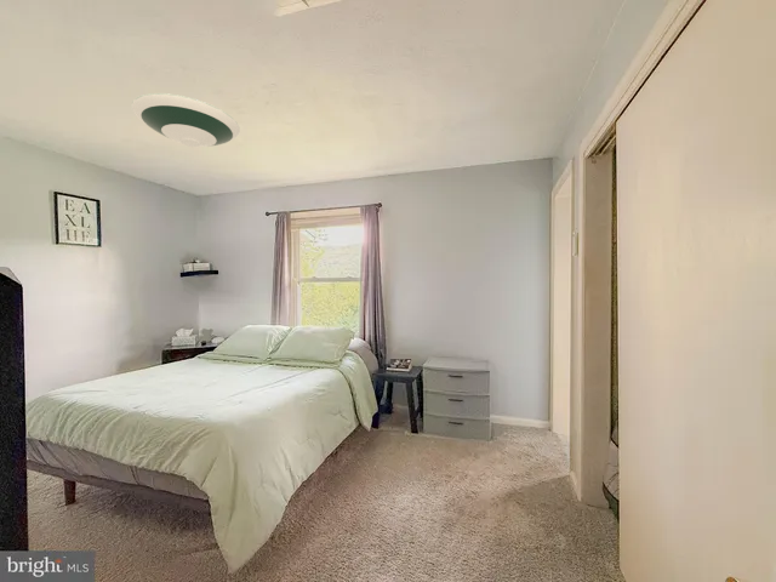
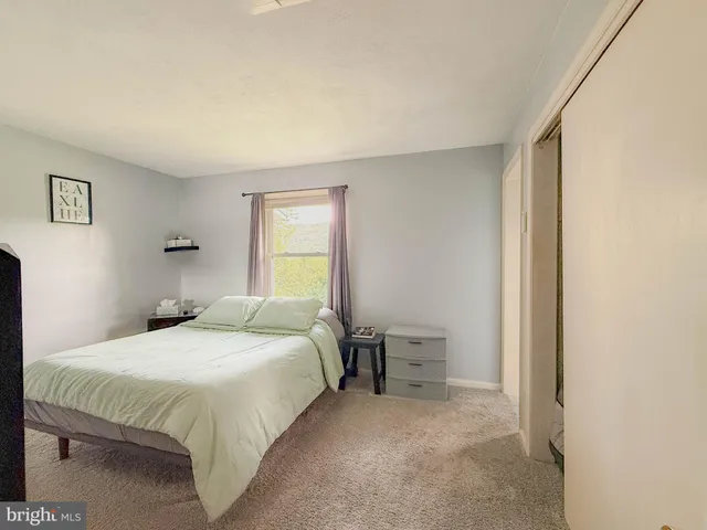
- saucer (189, 132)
